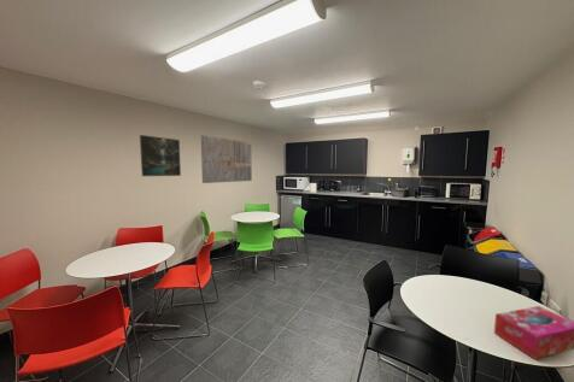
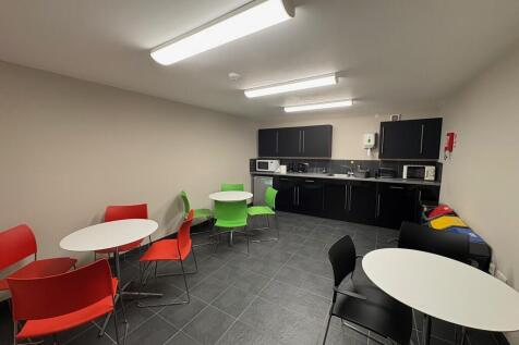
- tissue box (537, 329)
- wall art (229, 160)
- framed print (162, 157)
